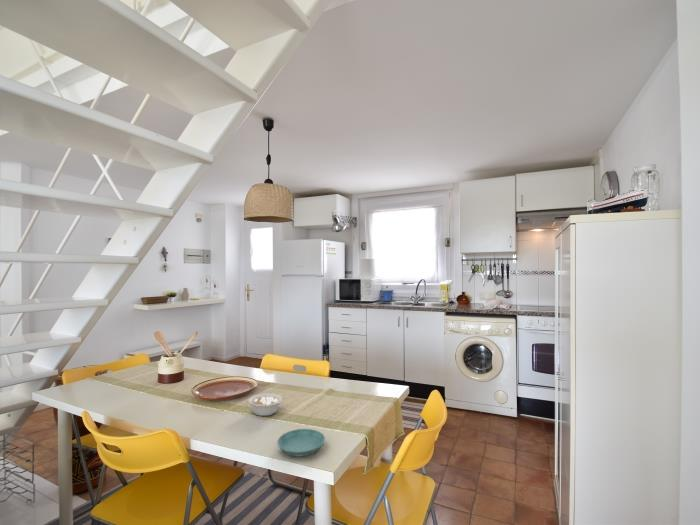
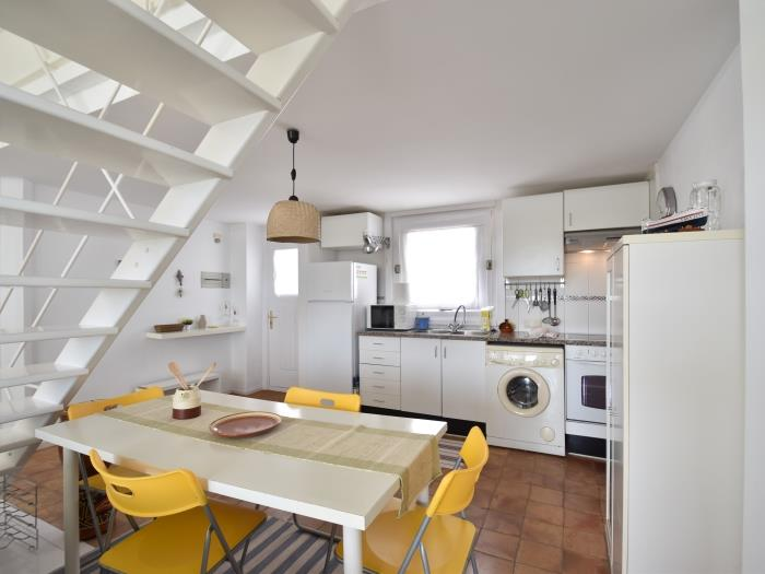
- legume (266, 404)
- saucer (301, 443)
